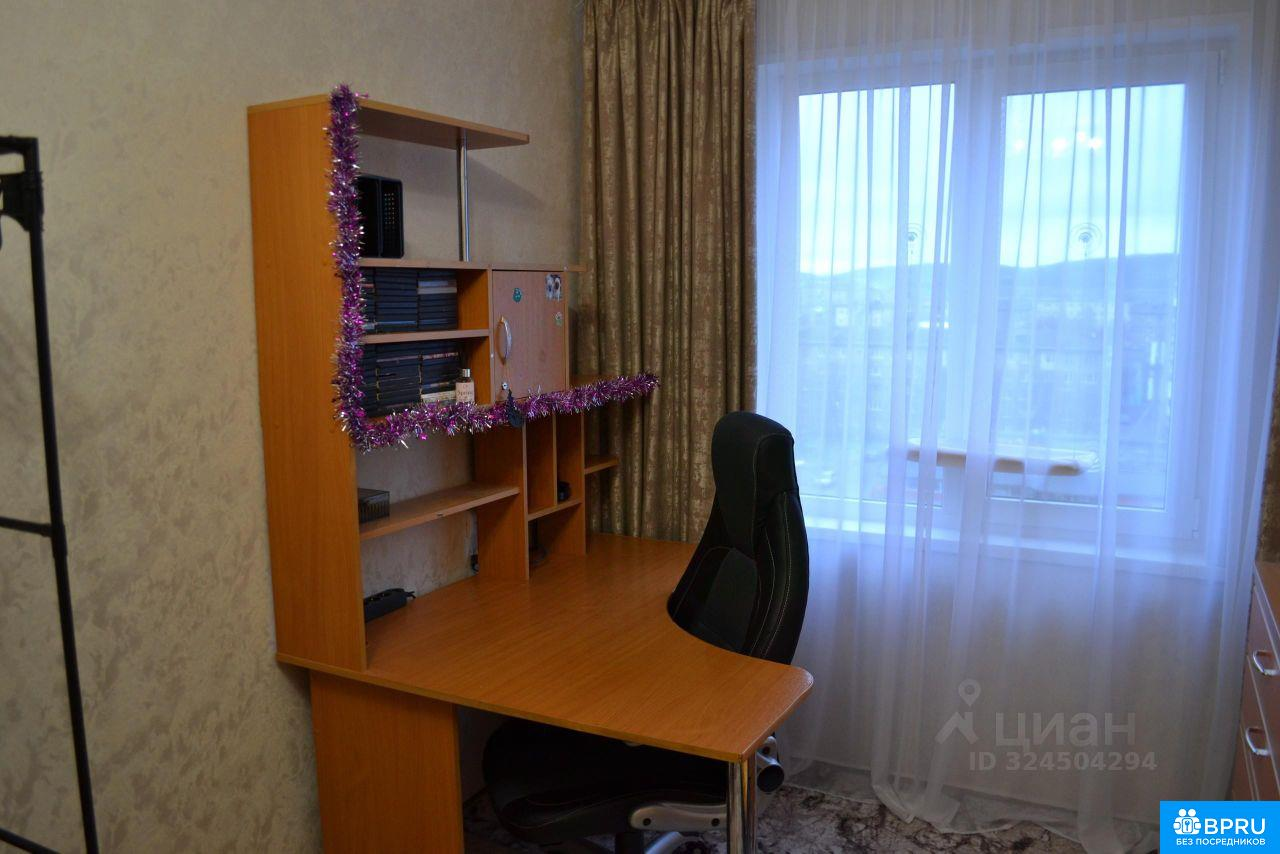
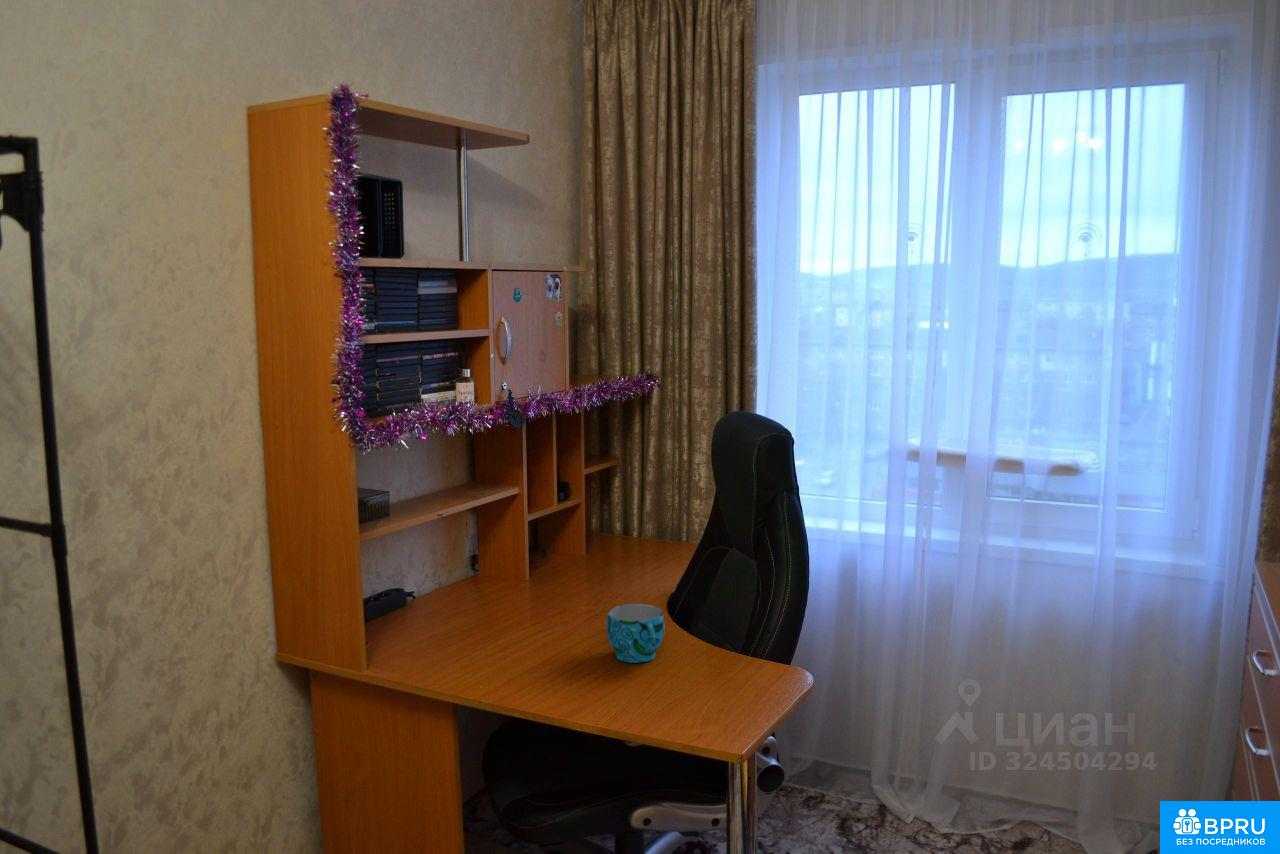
+ cup (638, 635)
